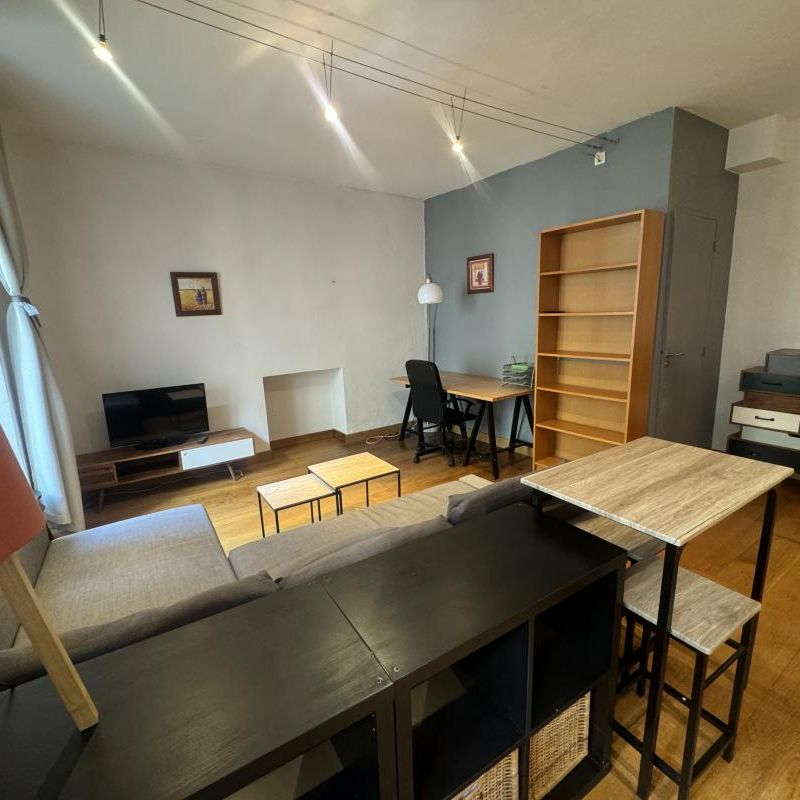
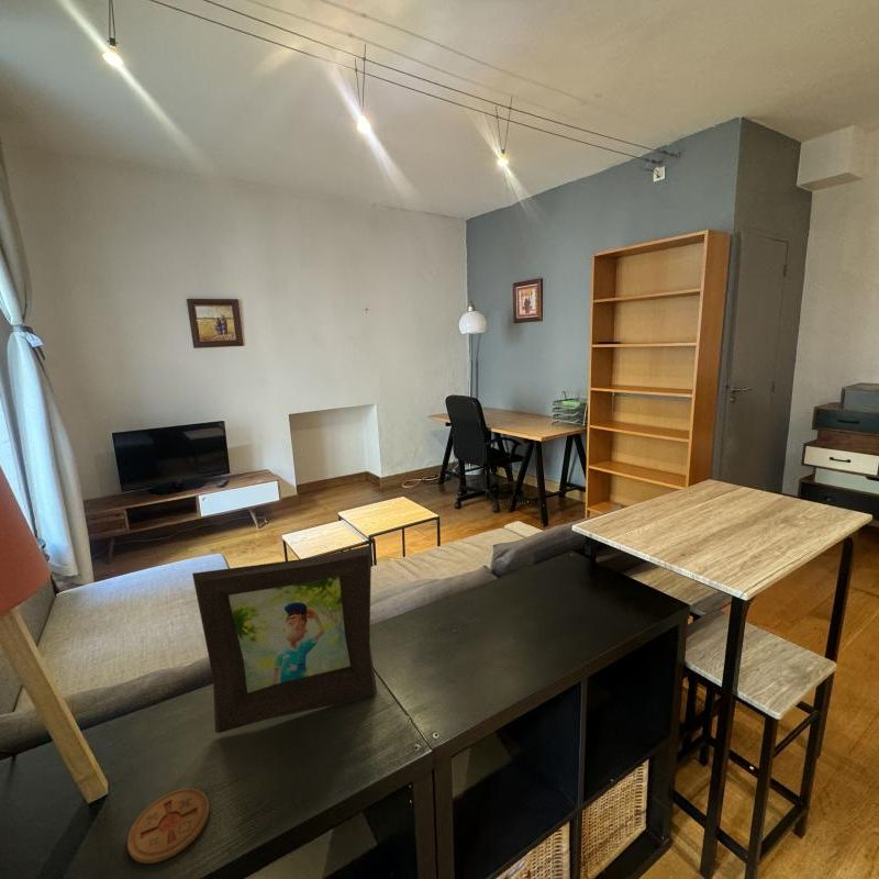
+ coaster (169, 823)
+ picture frame (294, 636)
